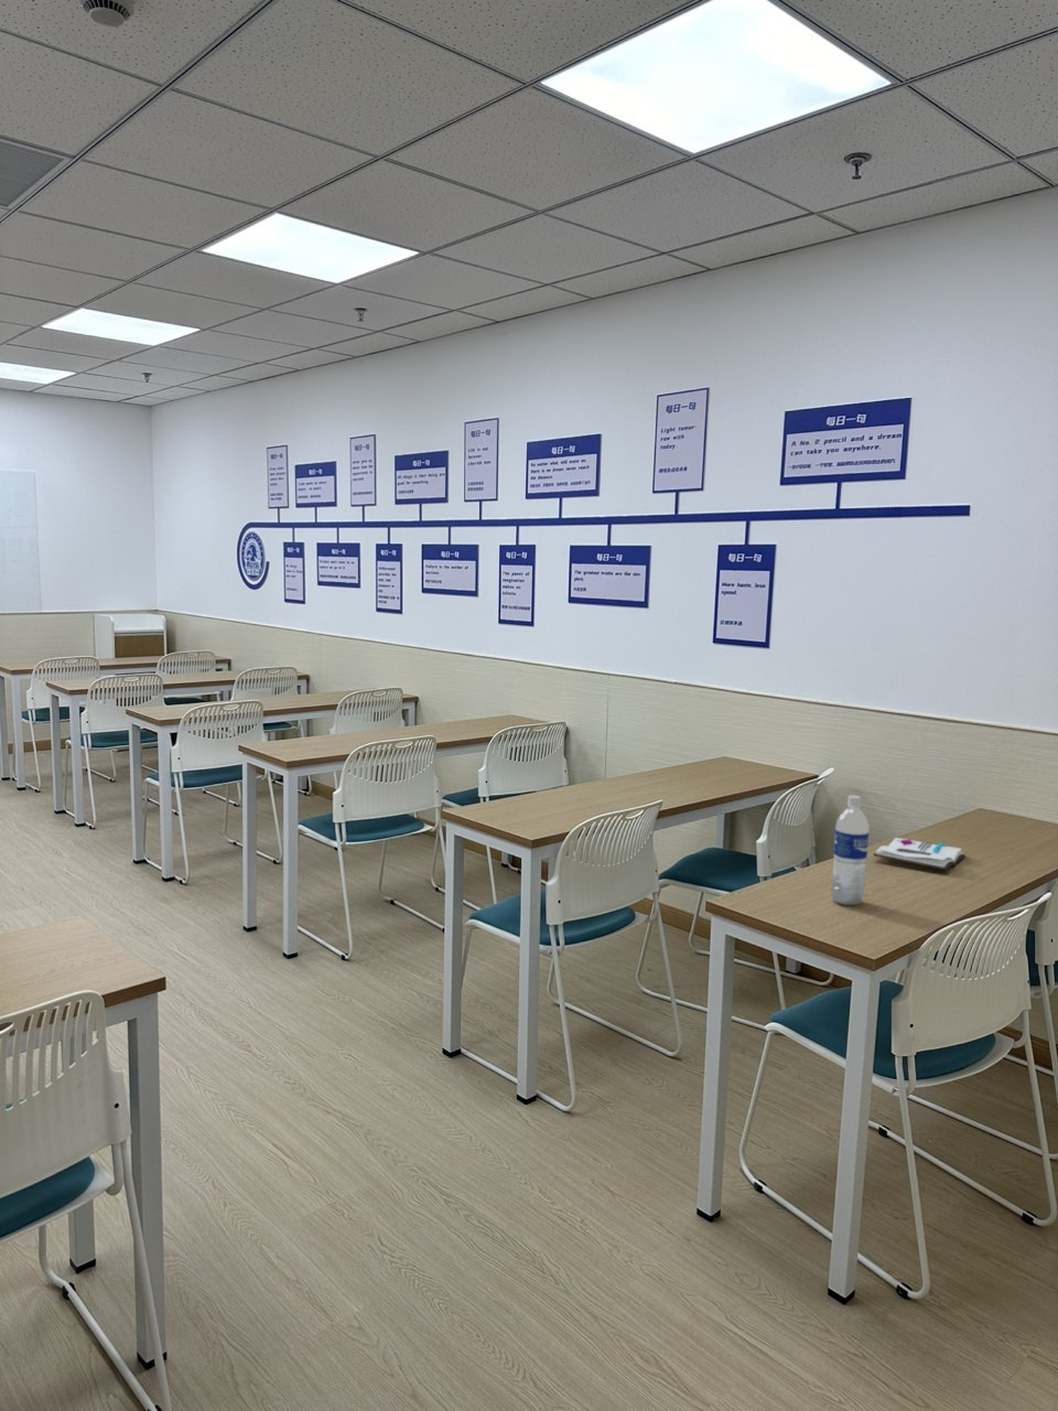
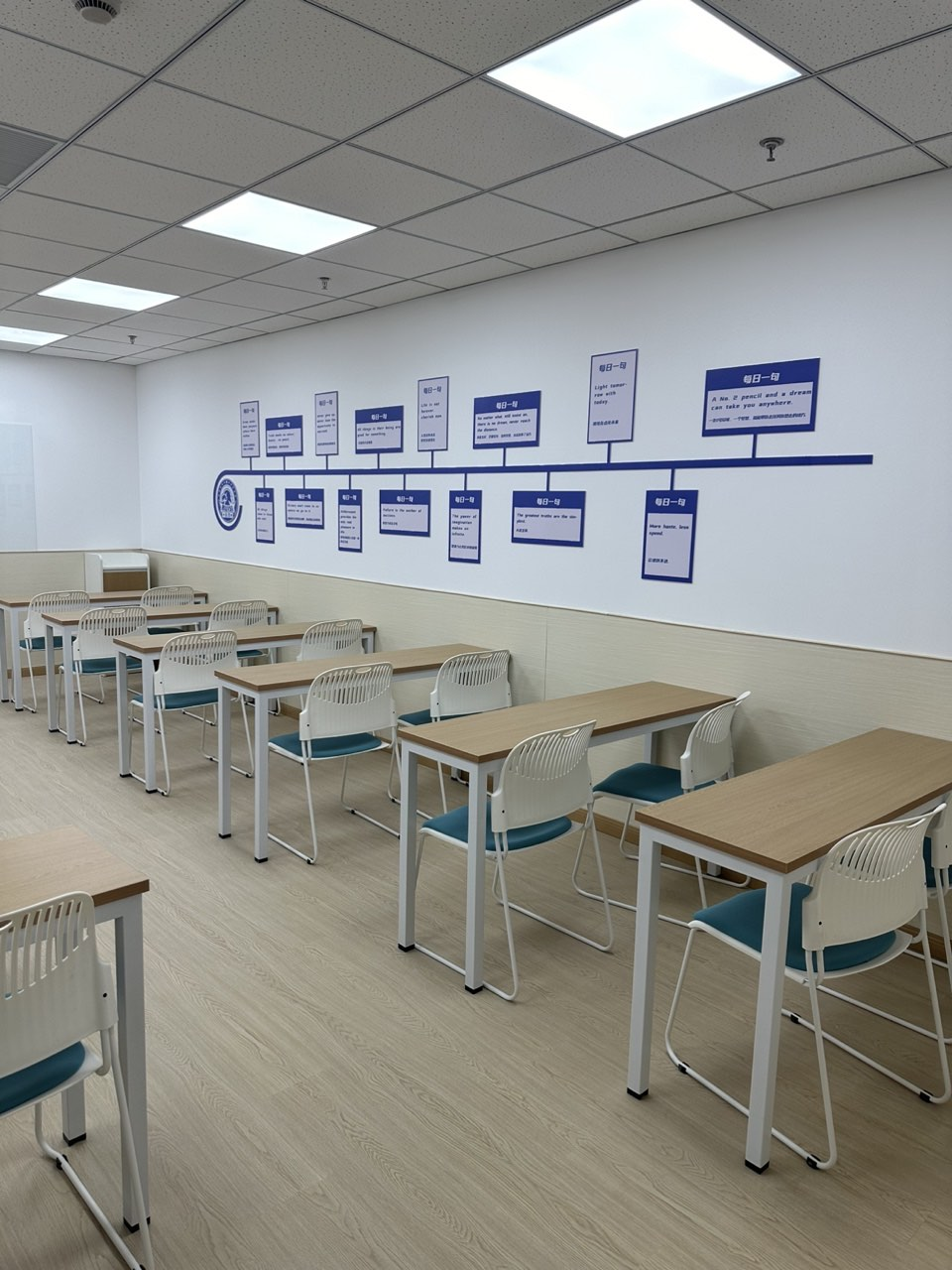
- book (920, 852)
- water bottle (850, 849)
